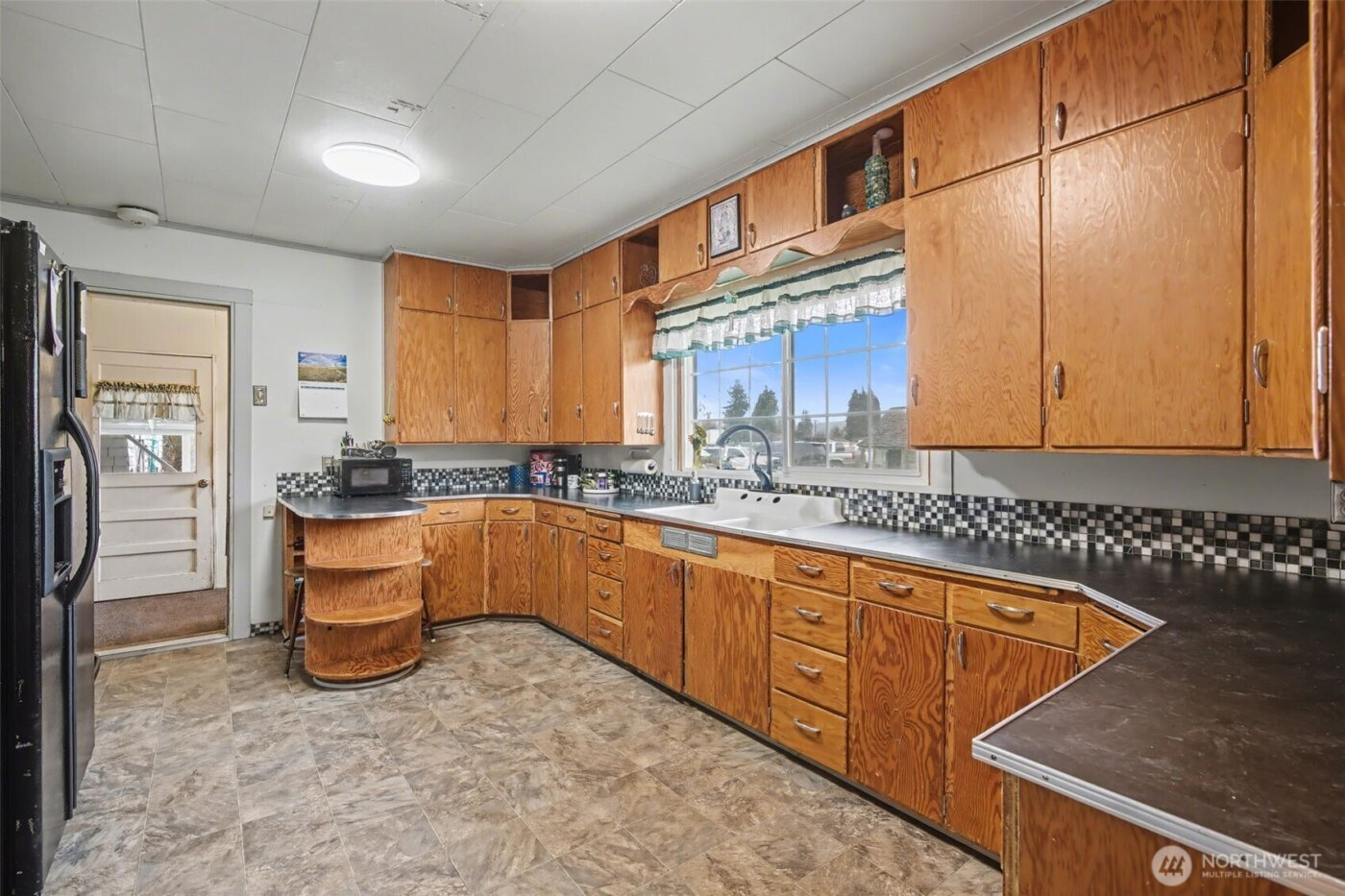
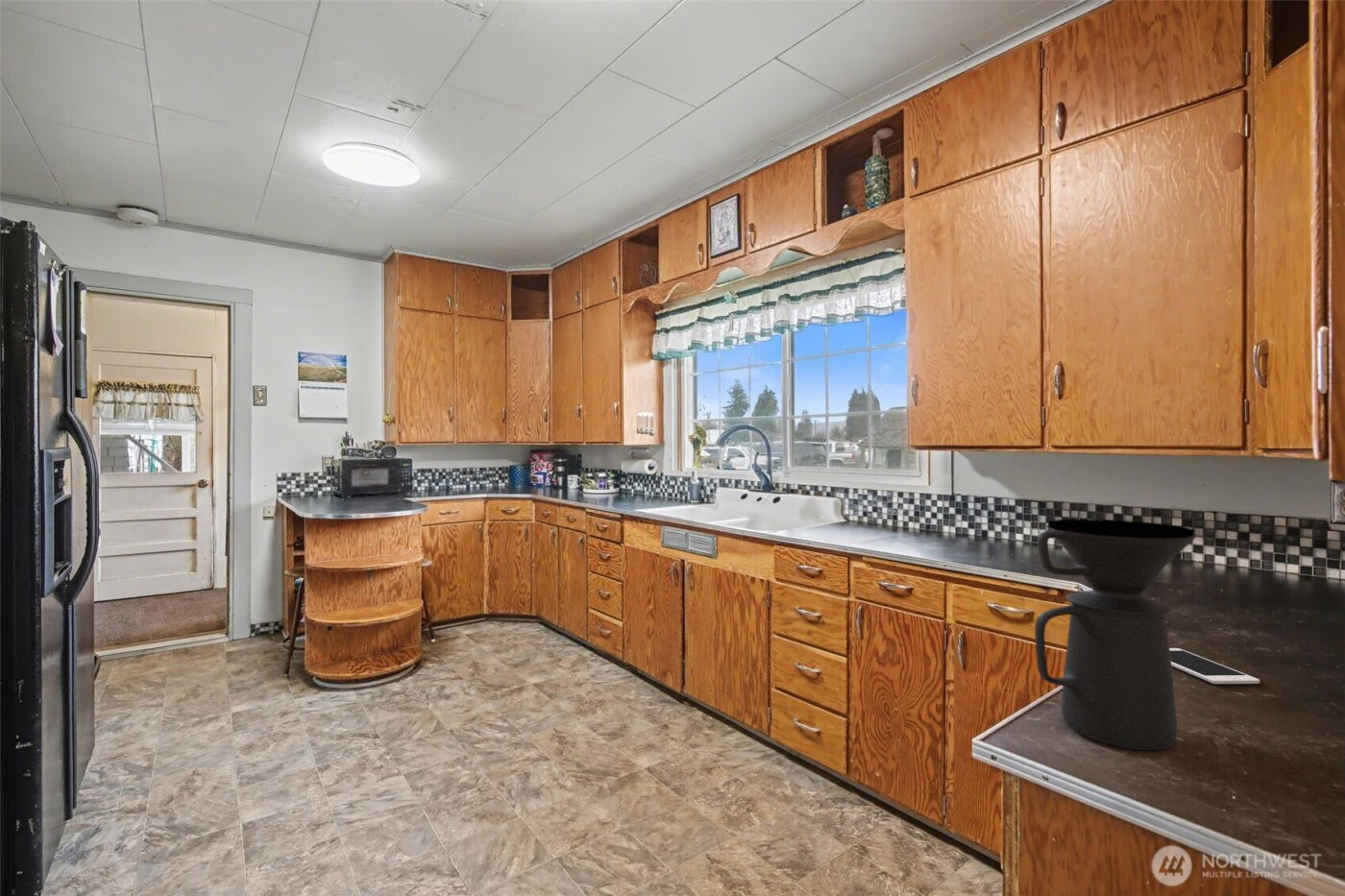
+ cell phone (1194, 665)
+ coffee maker (1116, 628)
